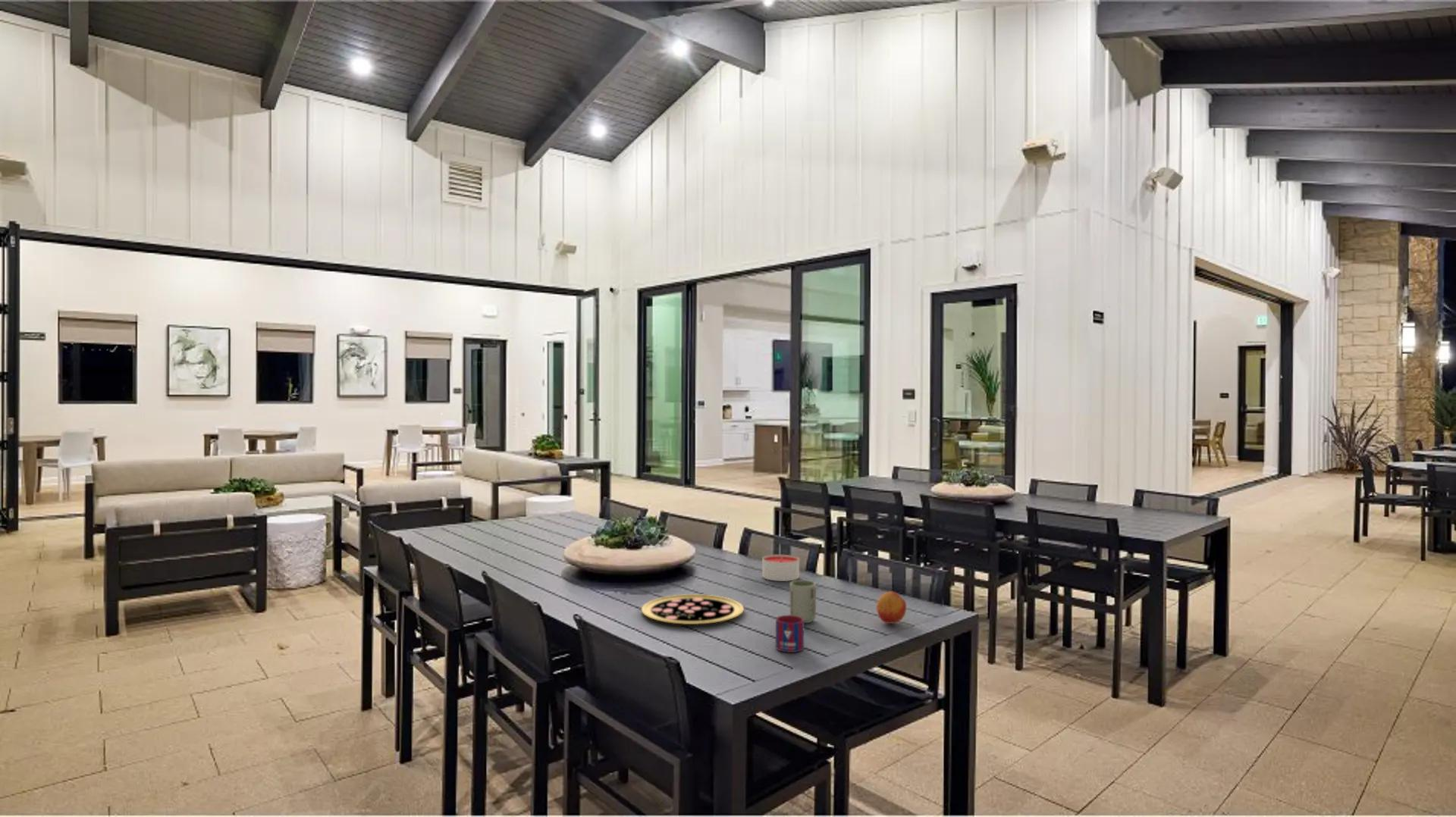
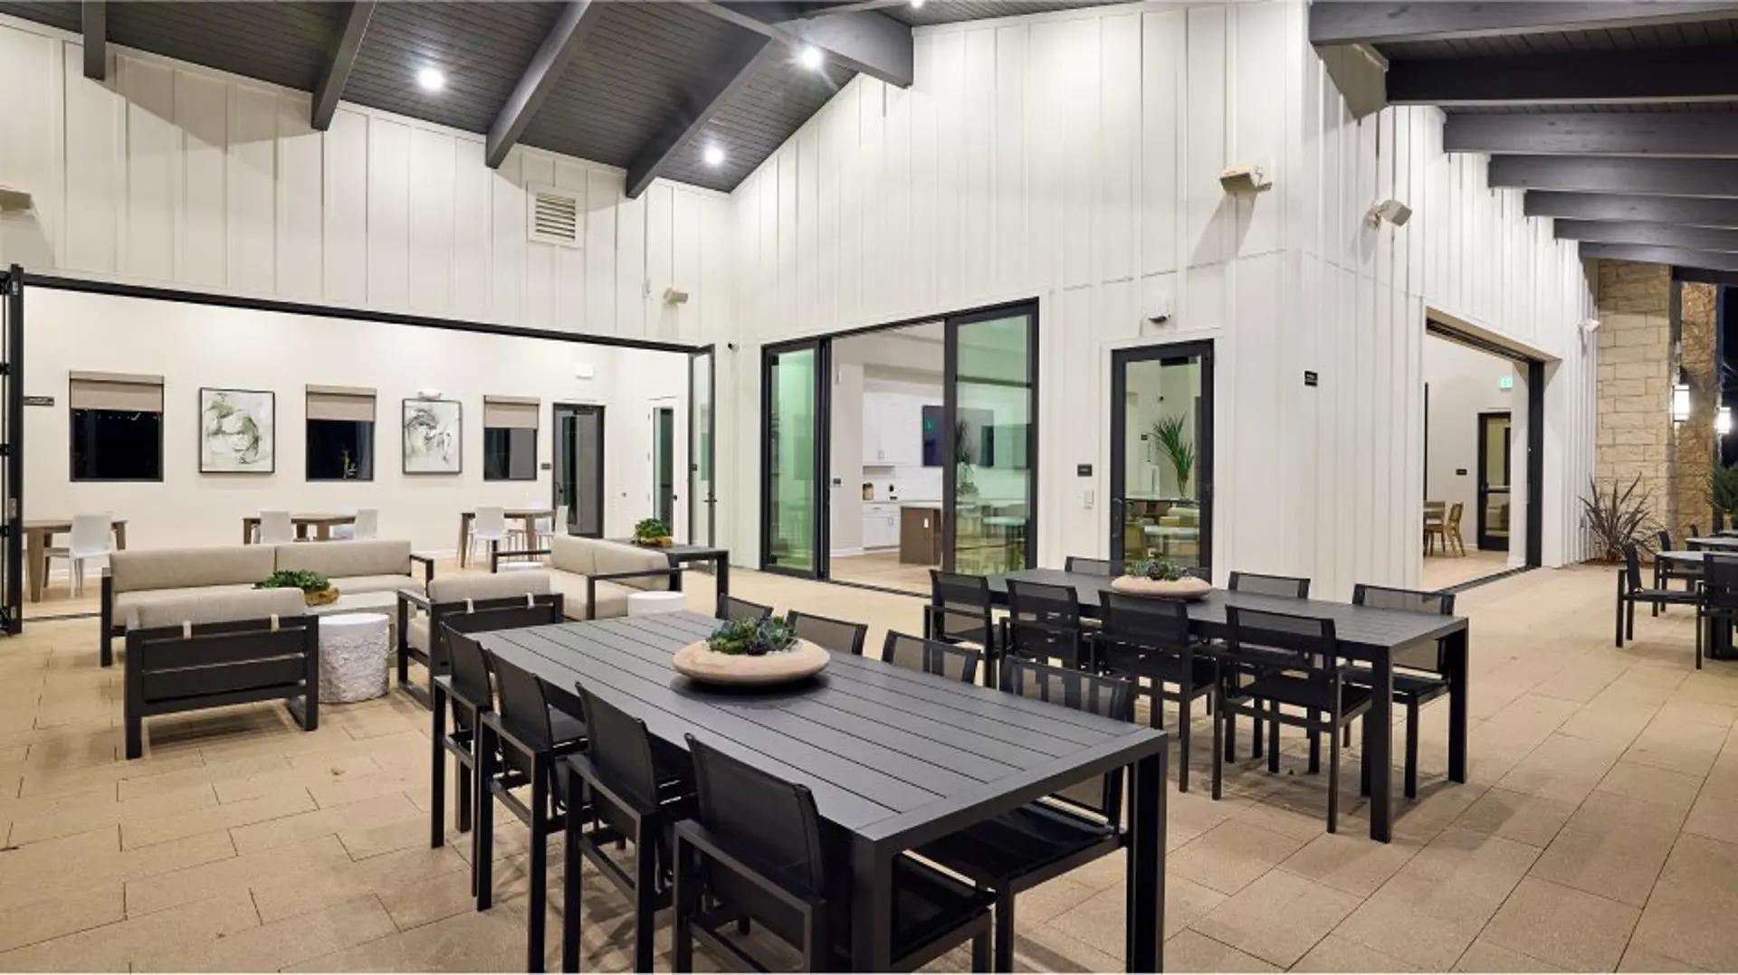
- pizza (692, 609)
- cup (802, 601)
- candle (780, 566)
- fruit (891, 607)
- mug (790, 631)
